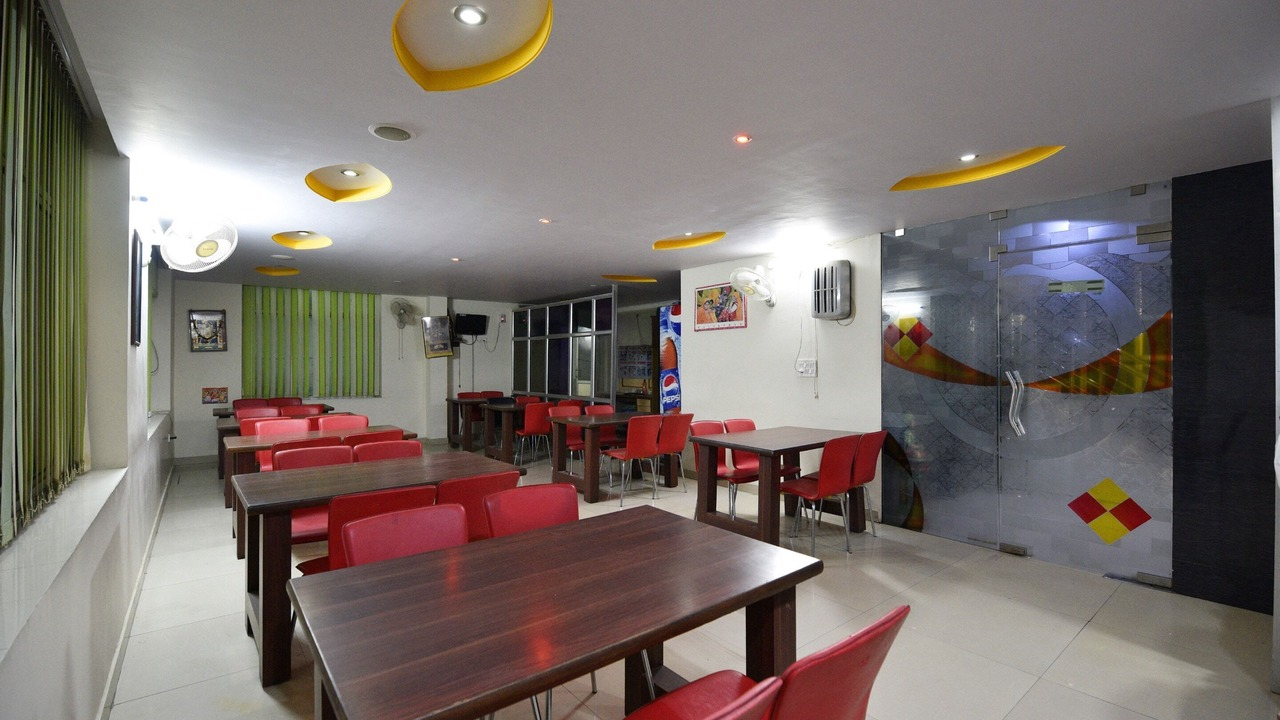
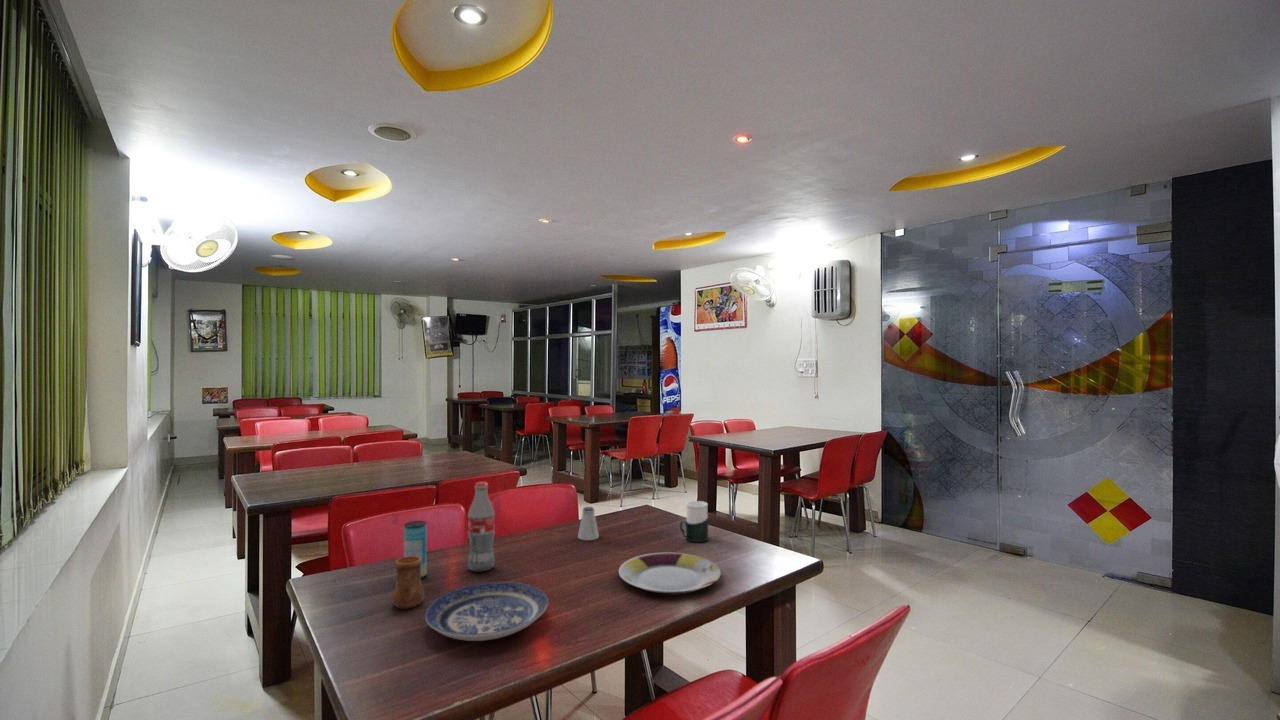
+ saltshaker (588, 522)
+ cup (693, 521)
+ plate (669, 574)
+ cup (408, 581)
+ plate (488, 613)
+ beverage can (415, 550)
+ soda bottle (481, 525)
